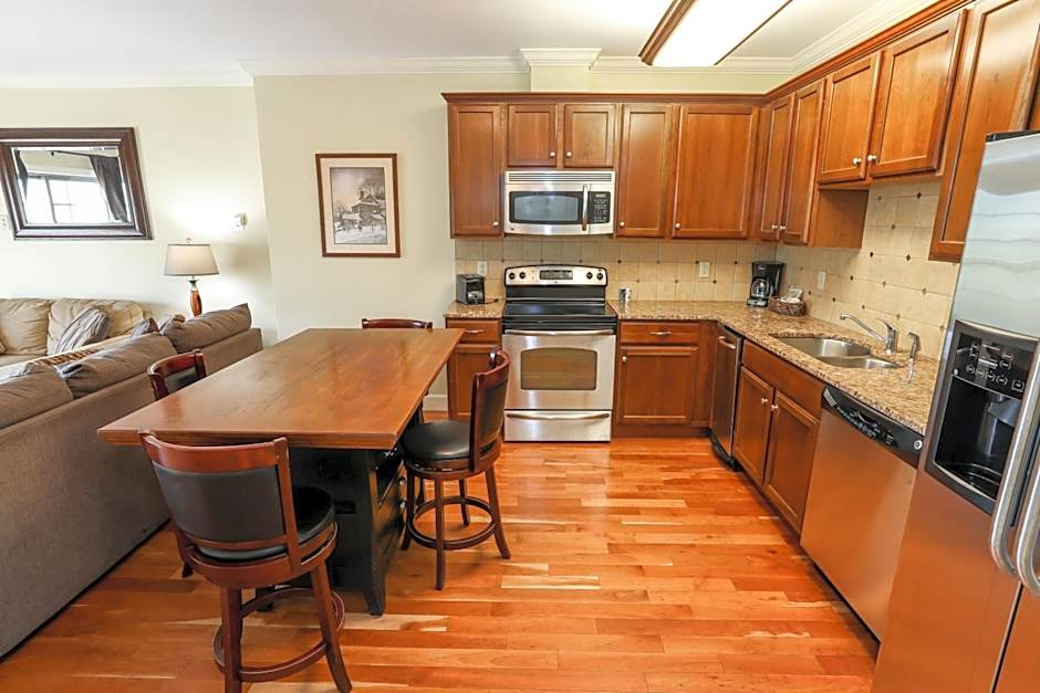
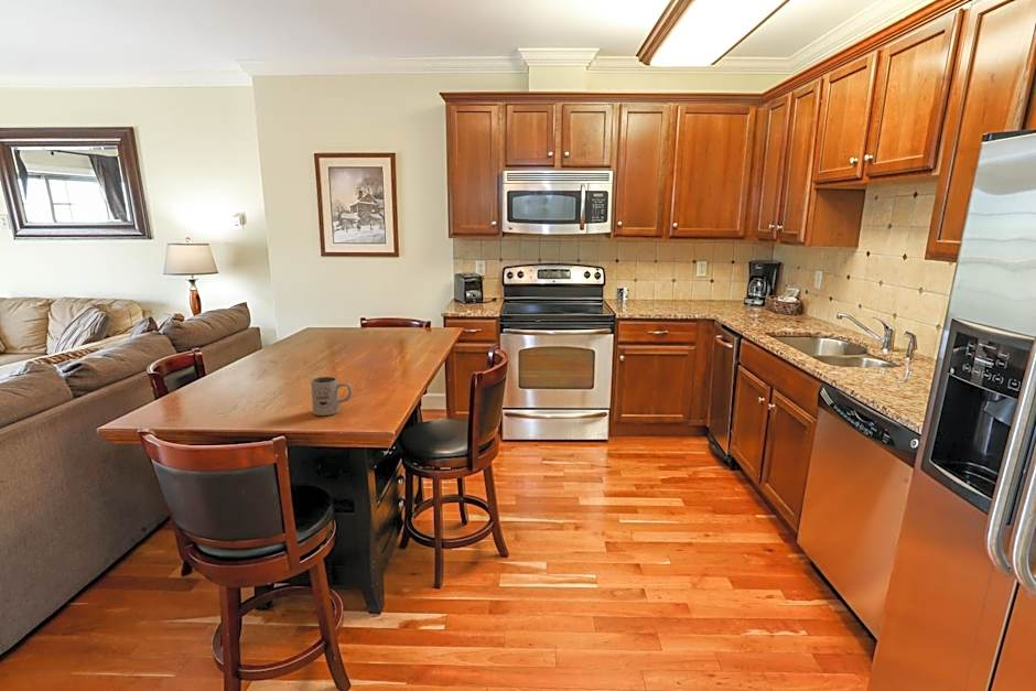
+ mug (332, 395)
